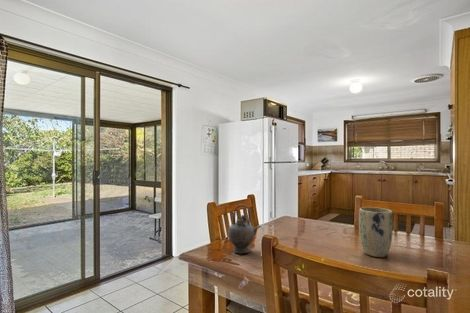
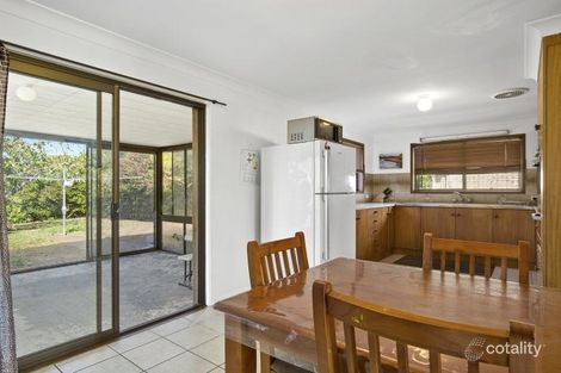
- teapot (244, 228)
- plant pot (375, 231)
